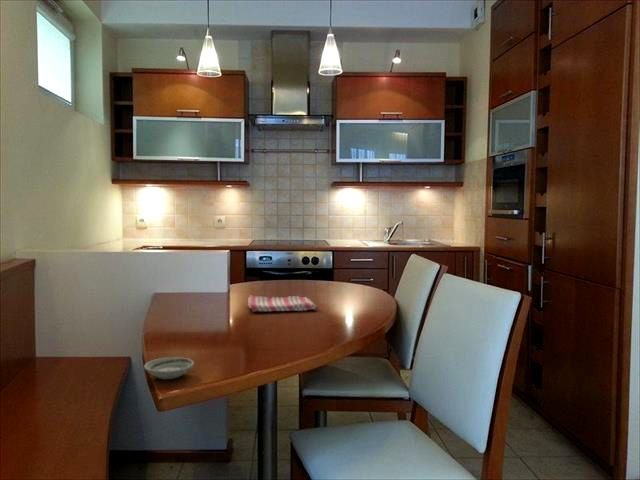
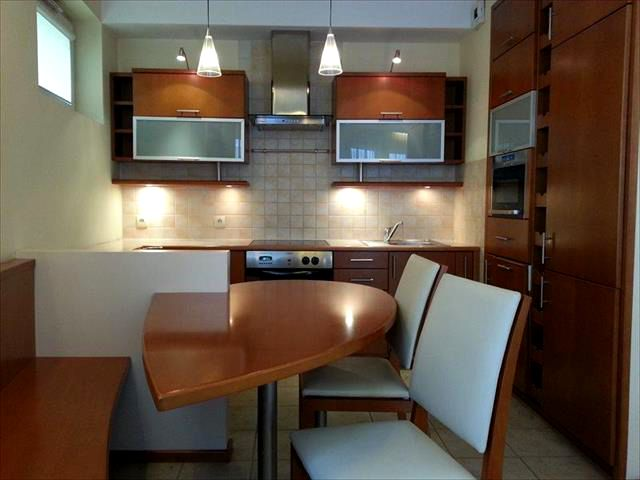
- saucer (169, 369)
- dish towel (281, 302)
